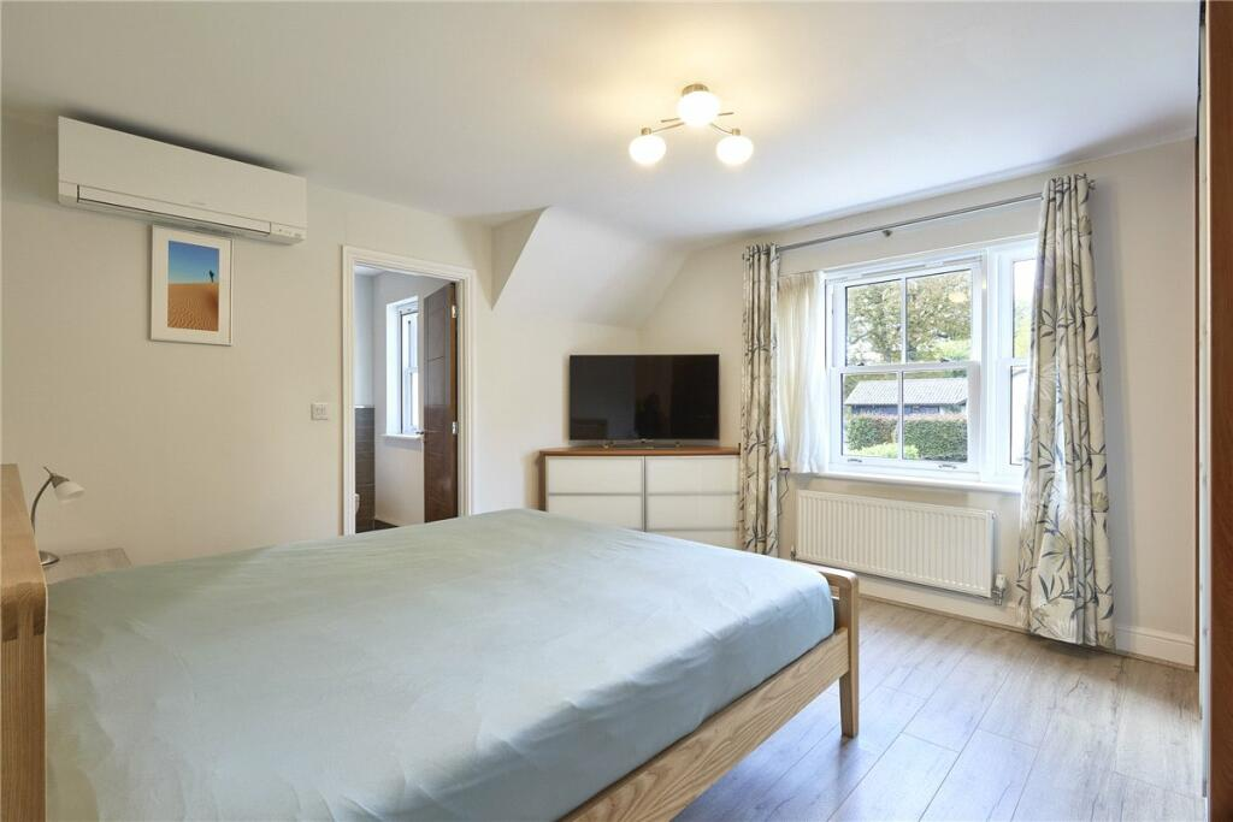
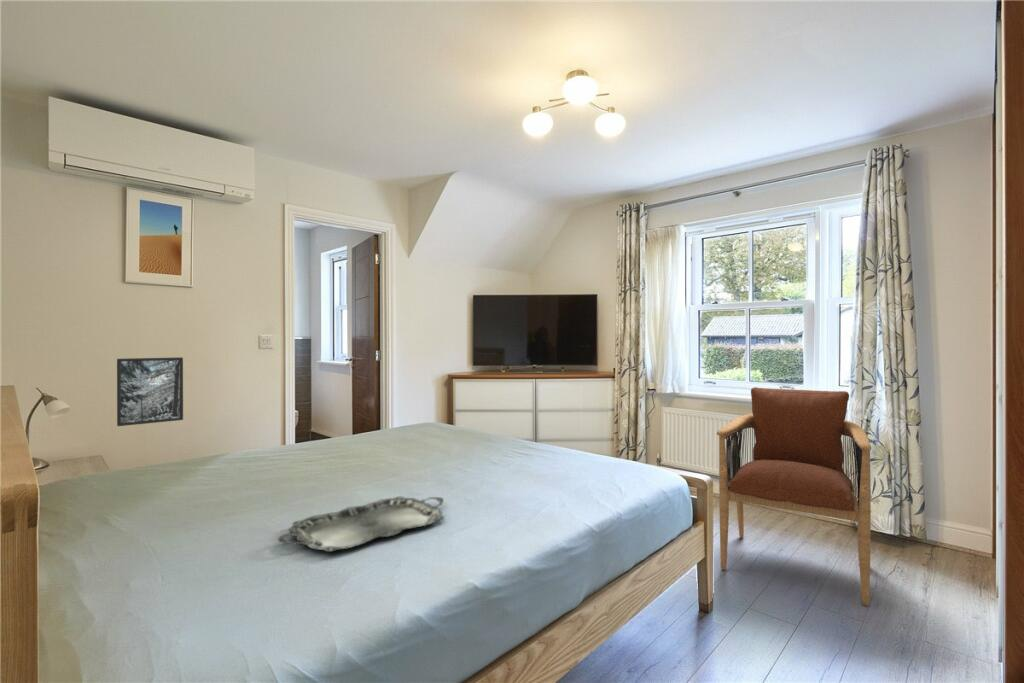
+ armchair (794, 478)
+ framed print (151, 390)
+ serving tray (369, 520)
